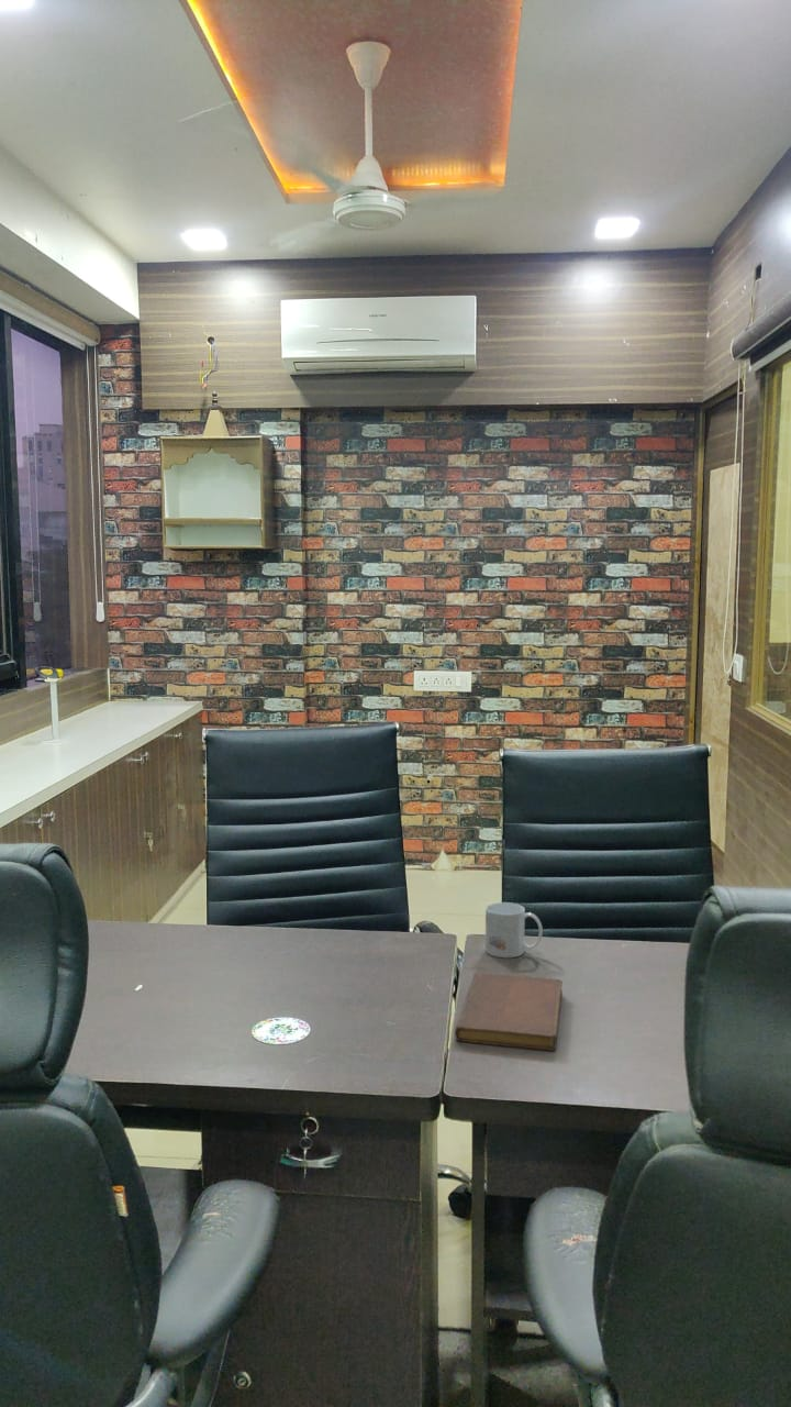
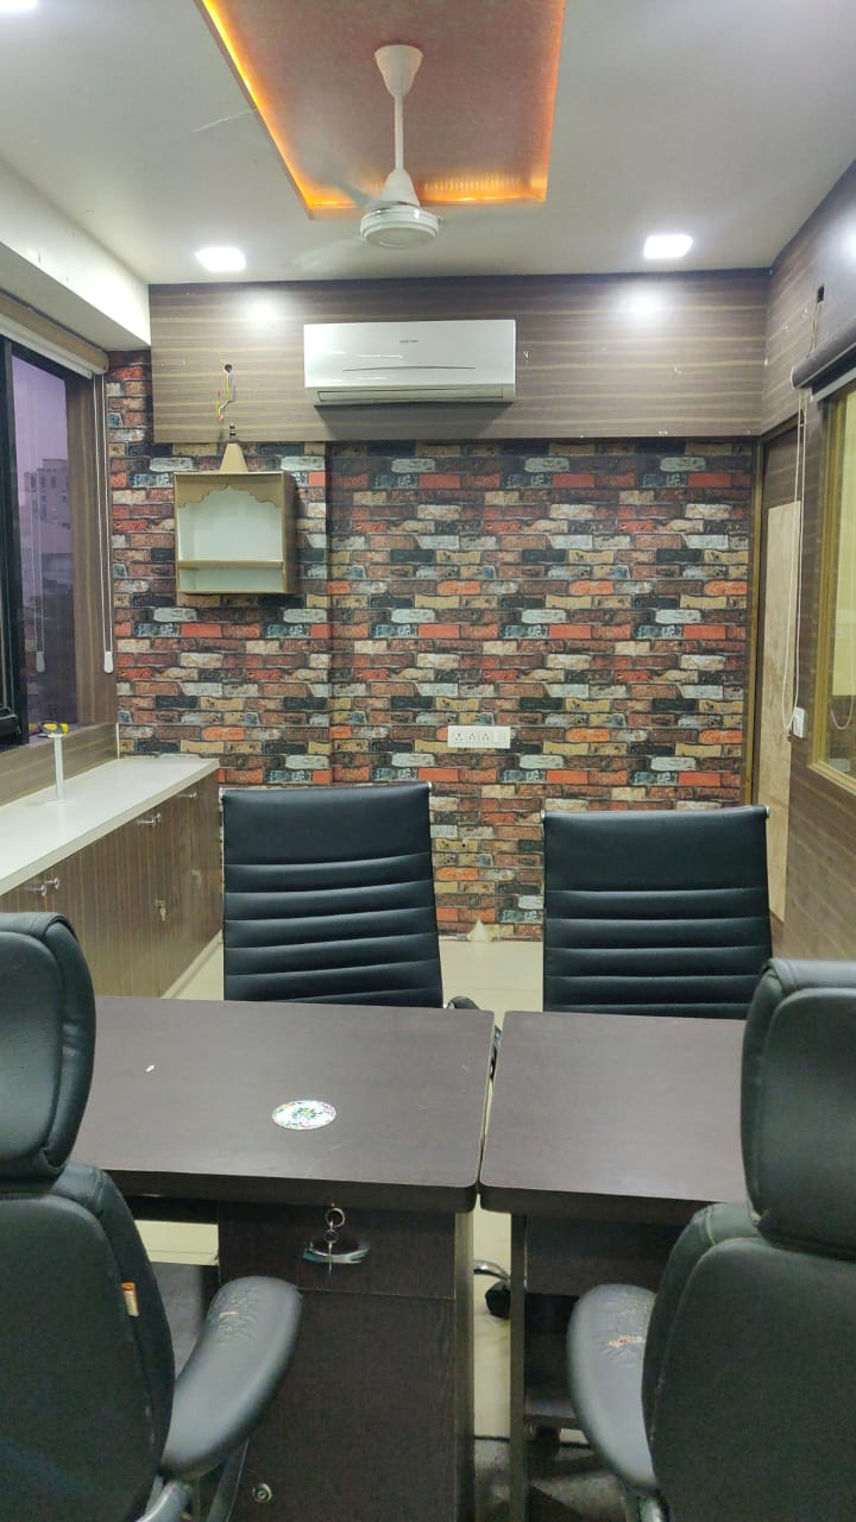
- mug (513, 930)
- notebook (511, 1008)
